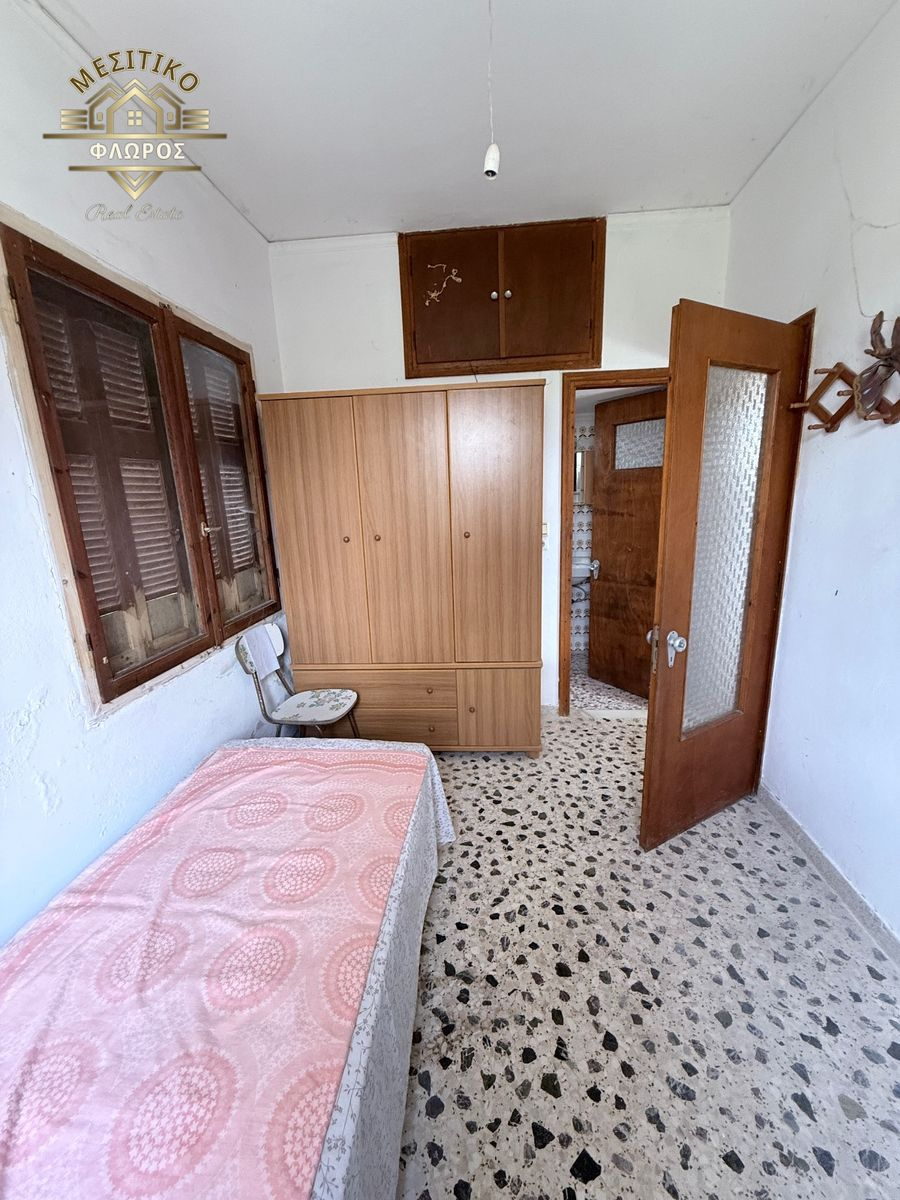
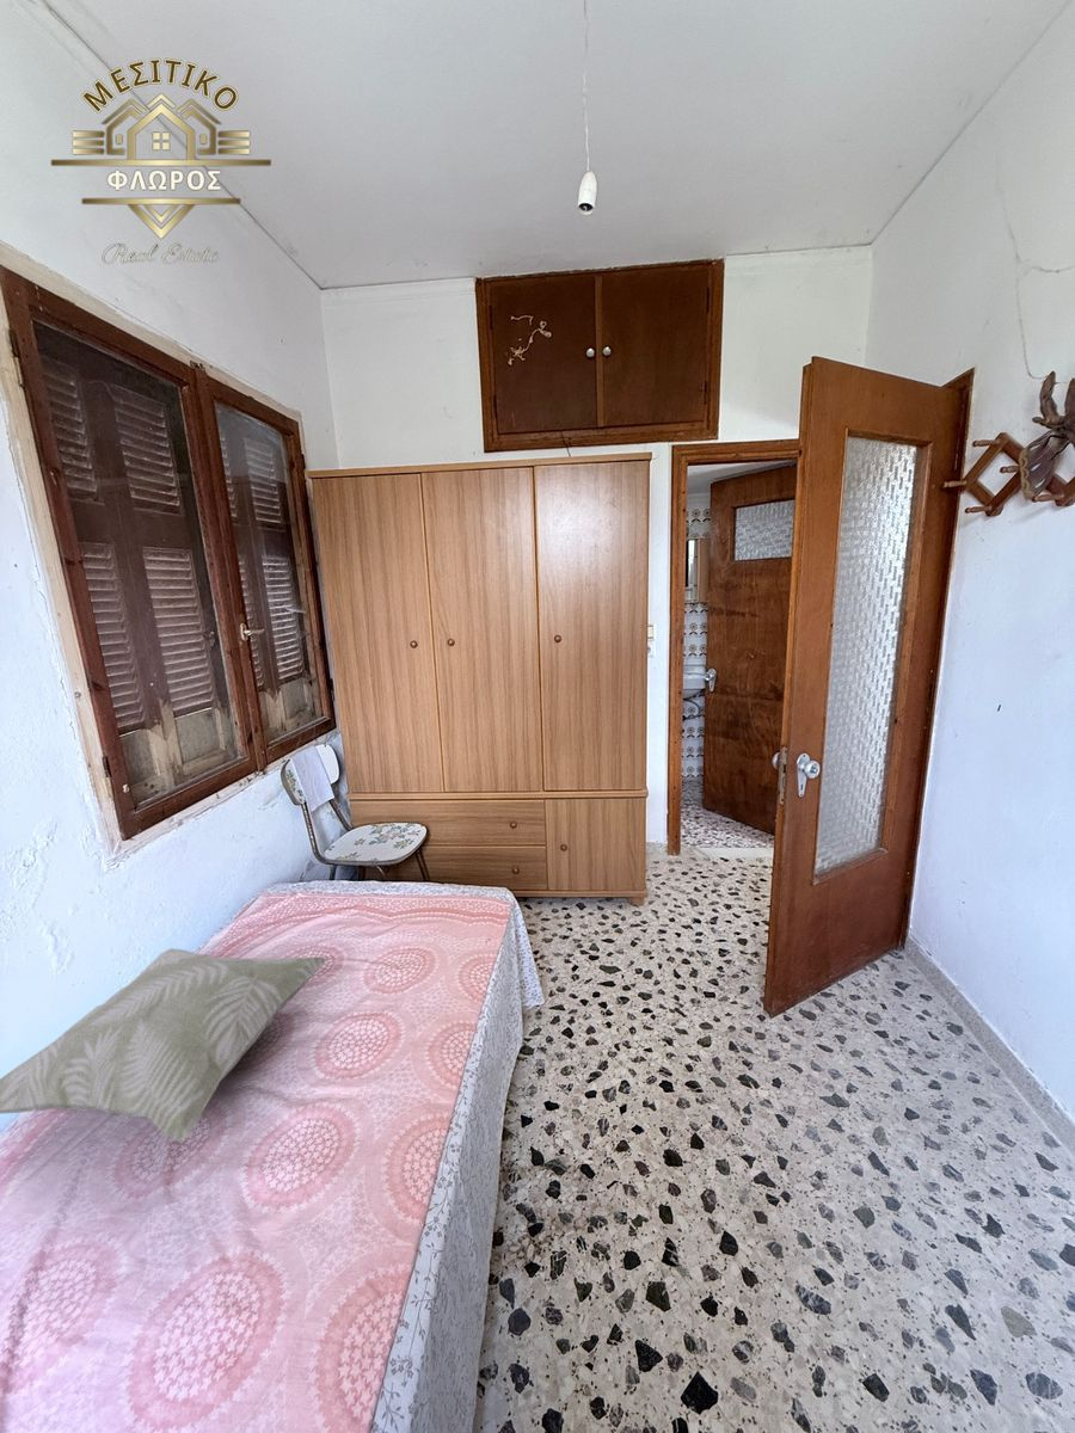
+ decorative pillow (174, 1023)
